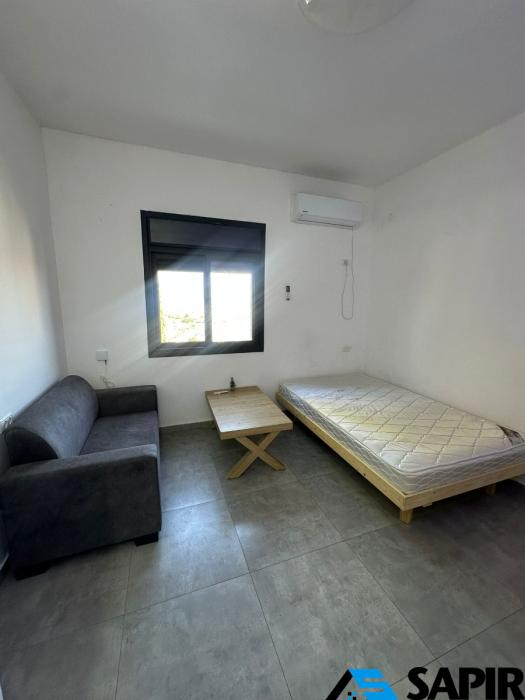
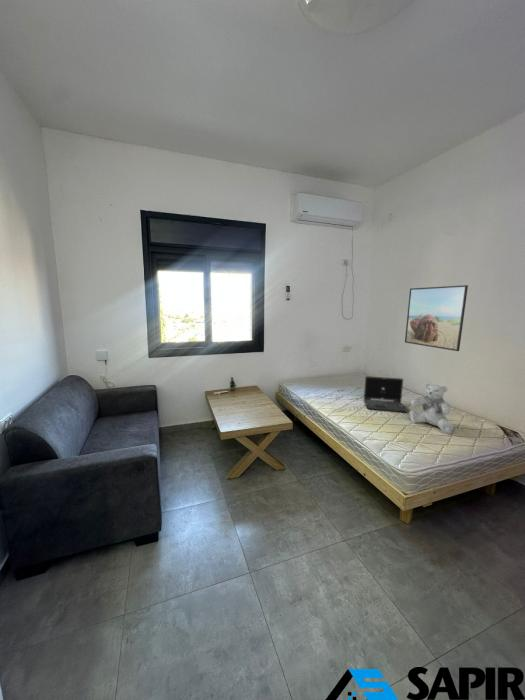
+ teddy bear (432, 407)
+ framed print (432, 317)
+ laptop (385, 393)
